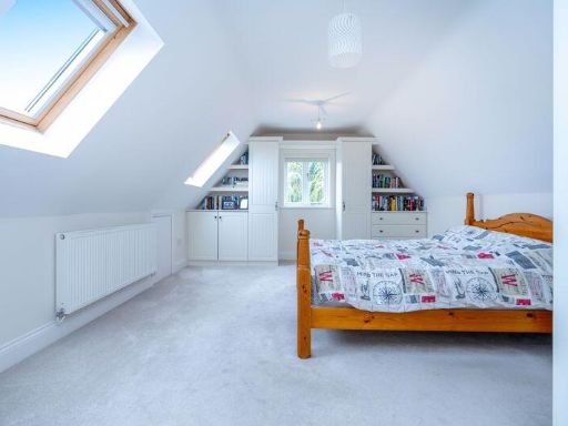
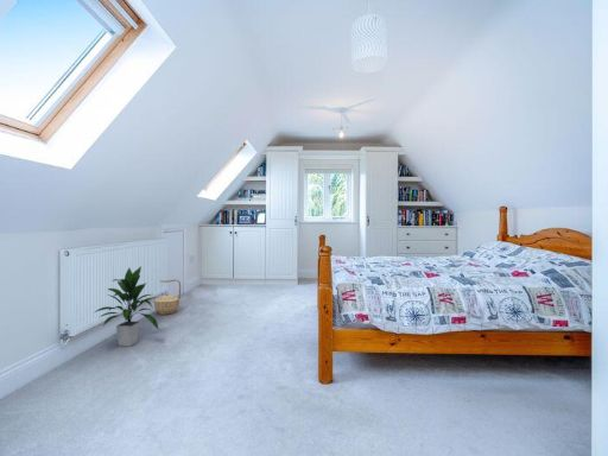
+ indoor plant (129, 305)
+ basket (166, 296)
